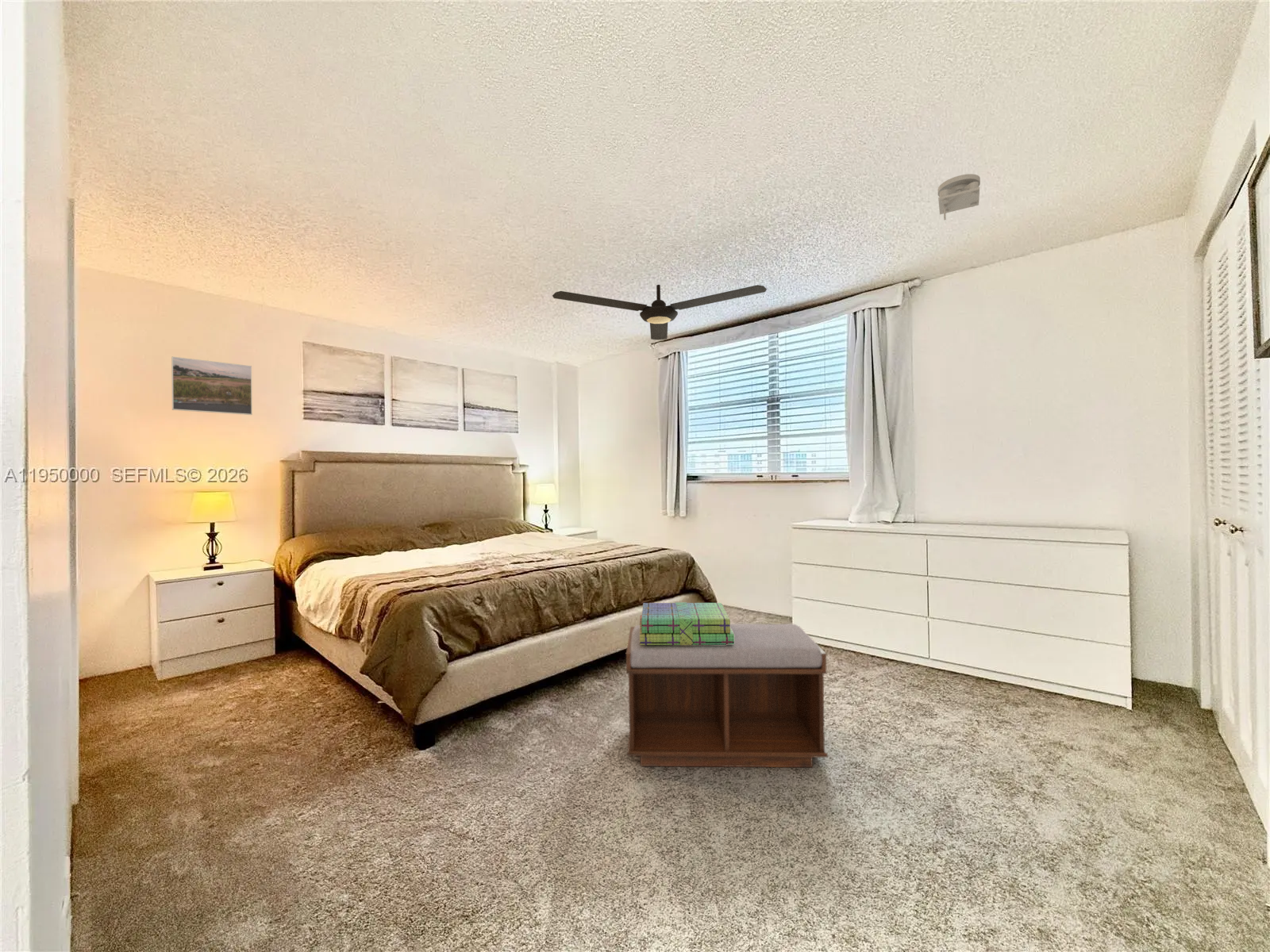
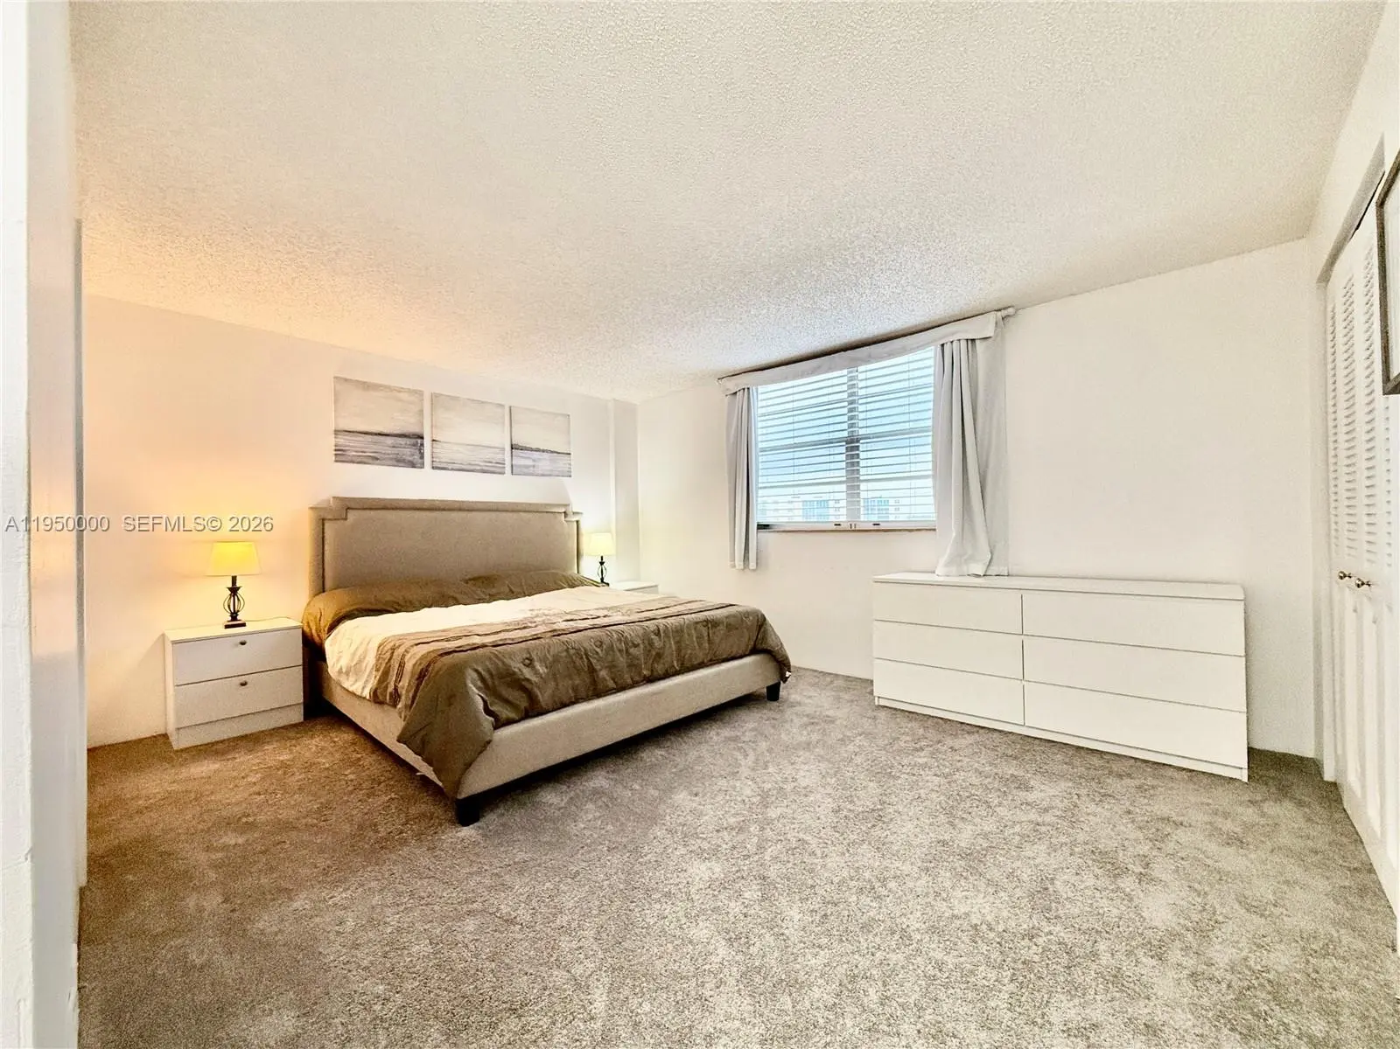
- stack of books (683, 622)
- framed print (213, 386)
- ceiling fan (658, 310)
- smoke detector (958, 199)
- bench (720, 689)
